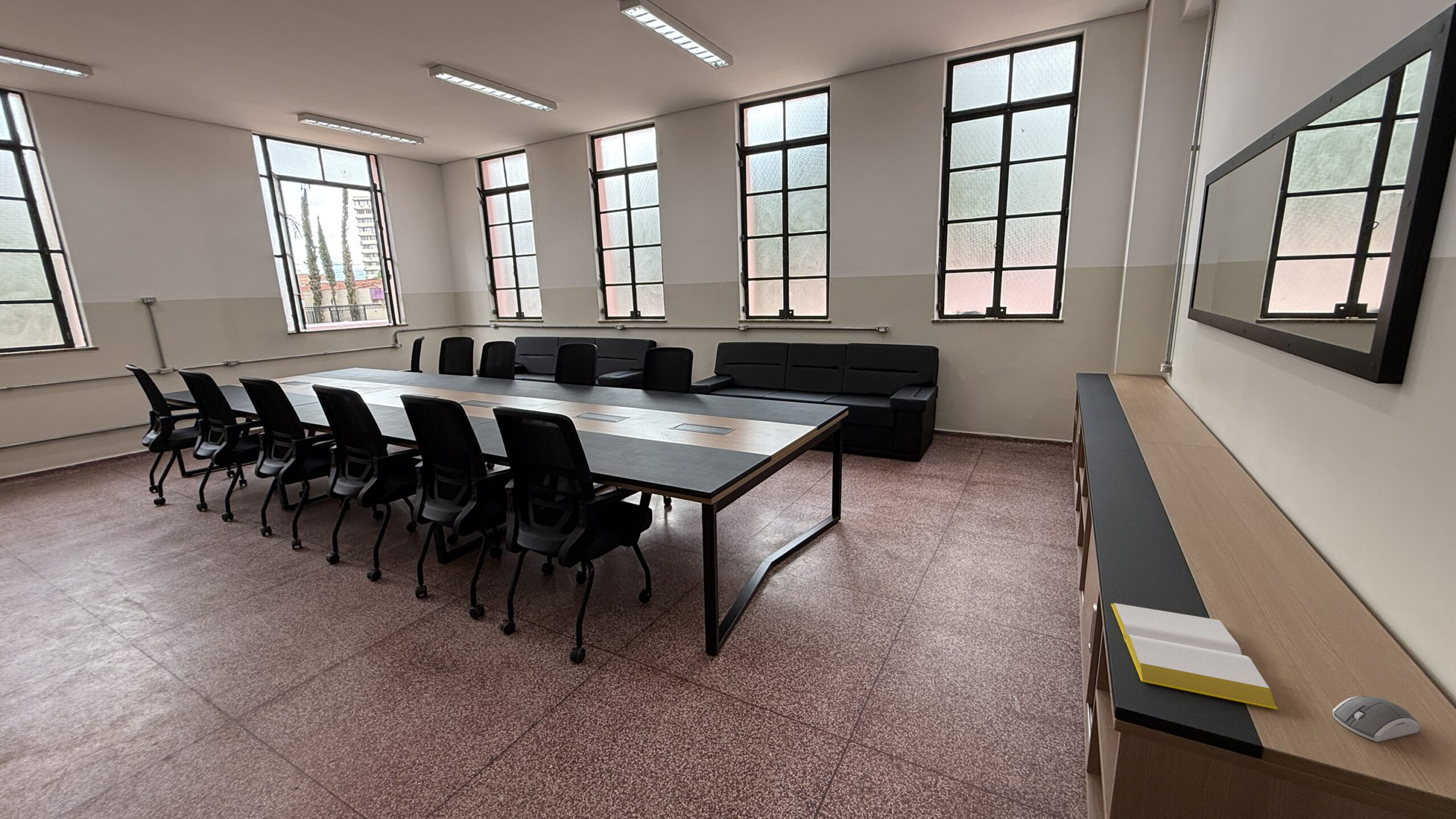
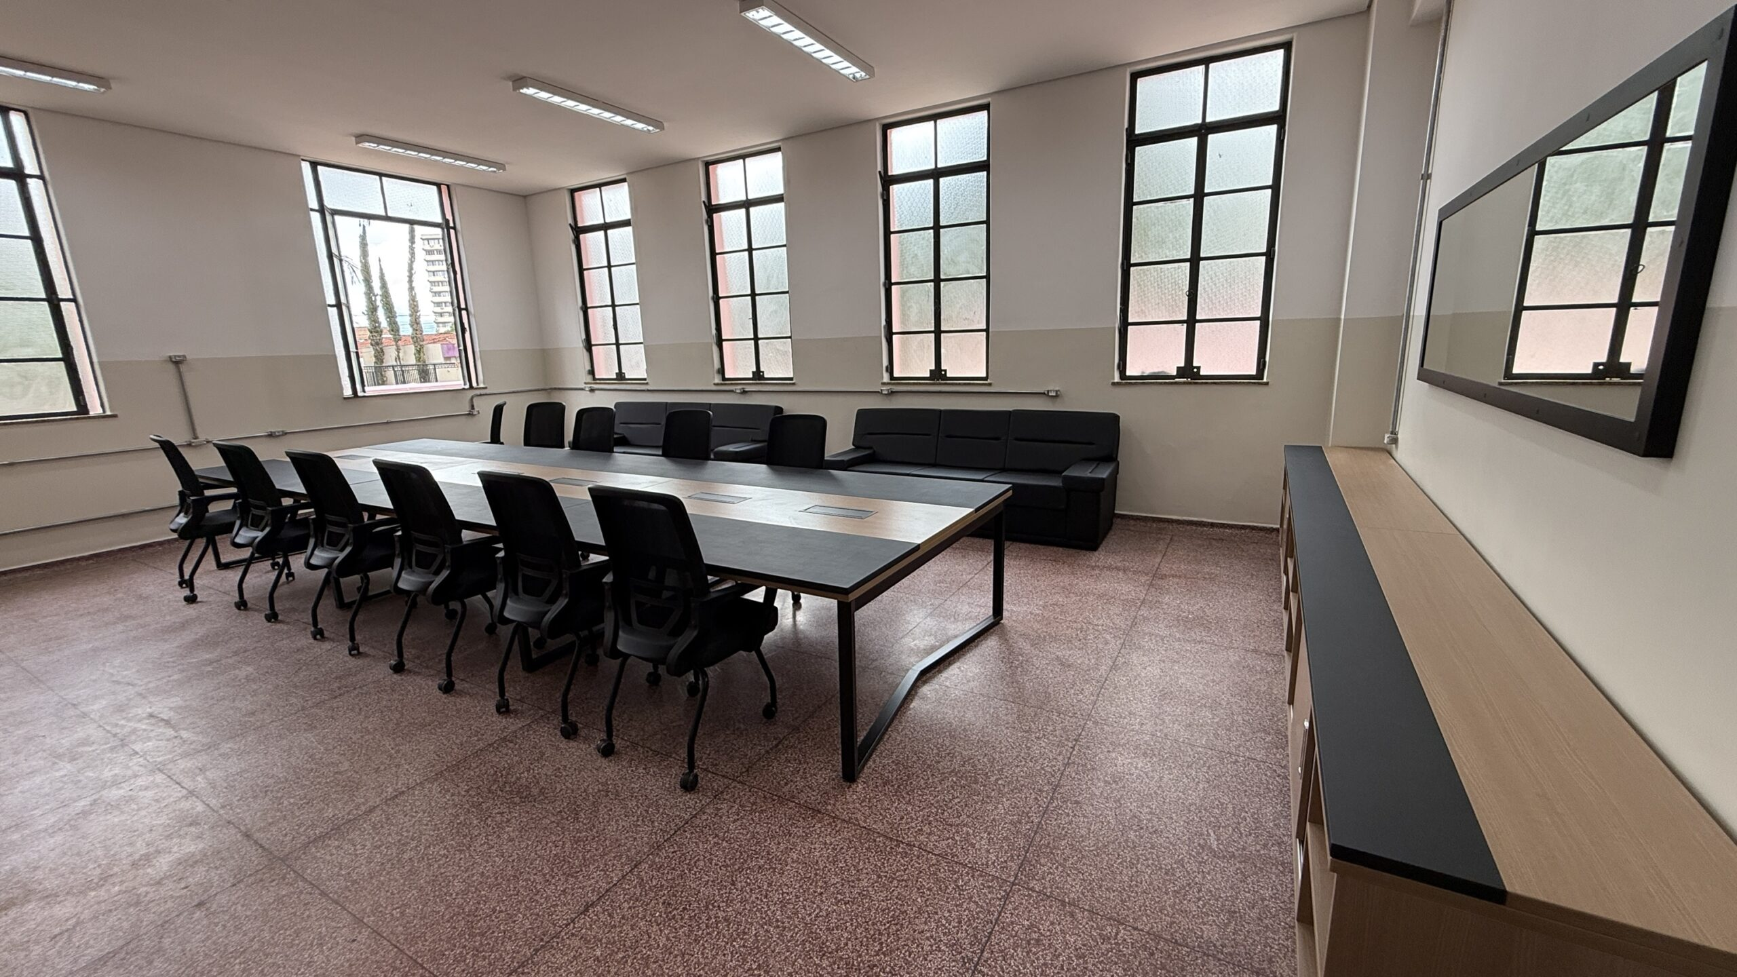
- computer mouse (1379, 713)
- notepad (1182, 645)
